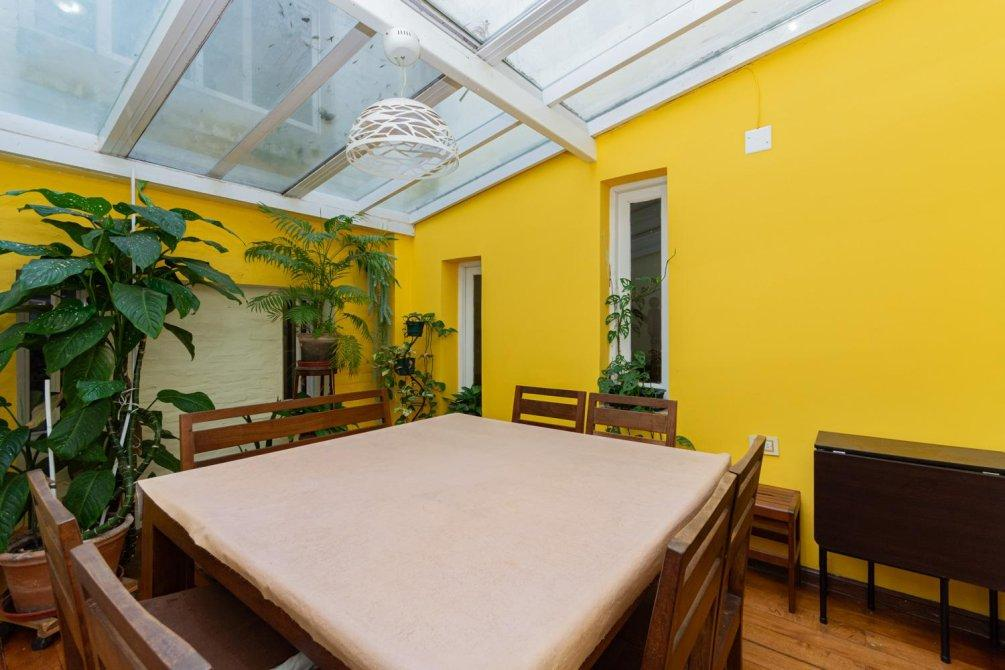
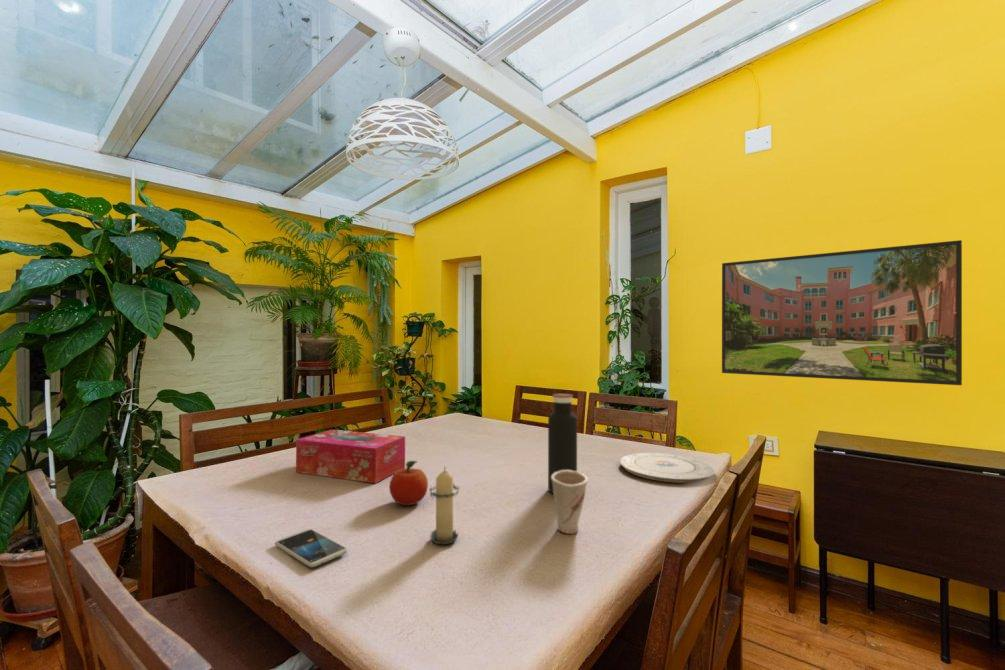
+ fruit (408, 482)
+ cup (569, 503)
+ smartphone (310, 547)
+ water bottle (562, 442)
+ tissue box (351, 453)
+ plate (665, 466)
+ candle (444, 503)
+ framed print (825, 315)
